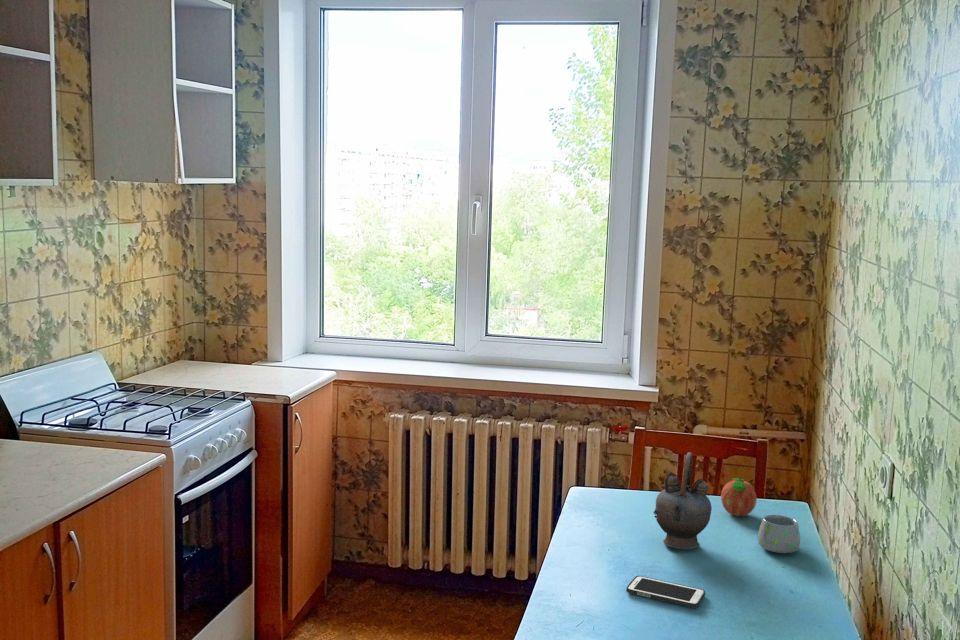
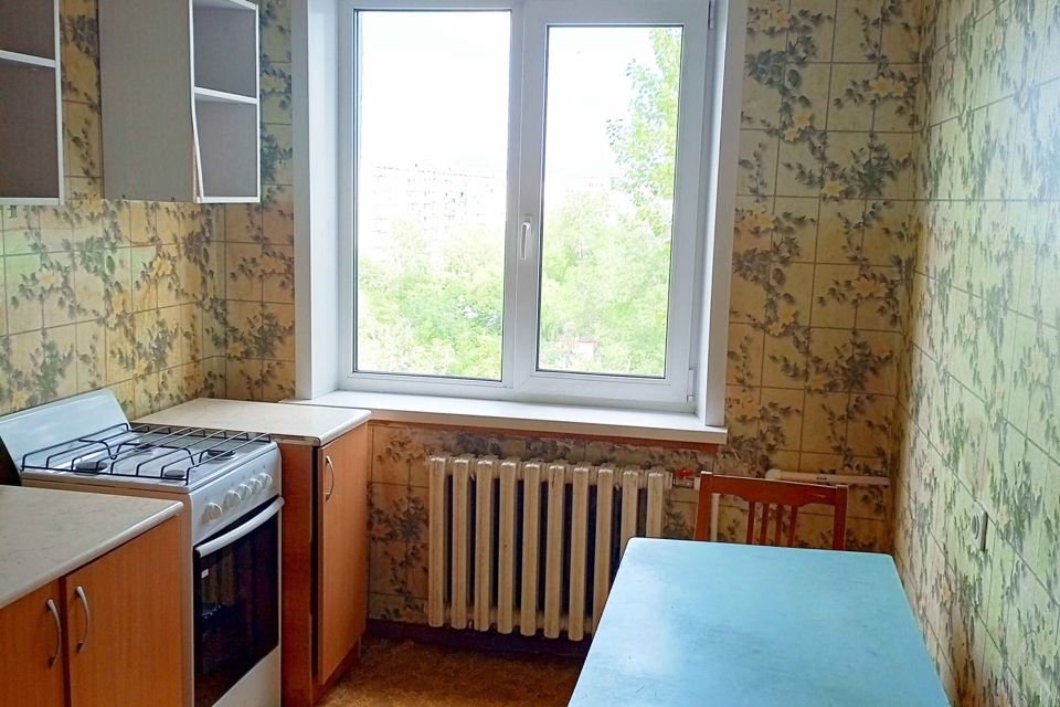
- mug (780, 532)
- fruit (738, 495)
- teapot (682, 500)
- cell phone (665, 591)
